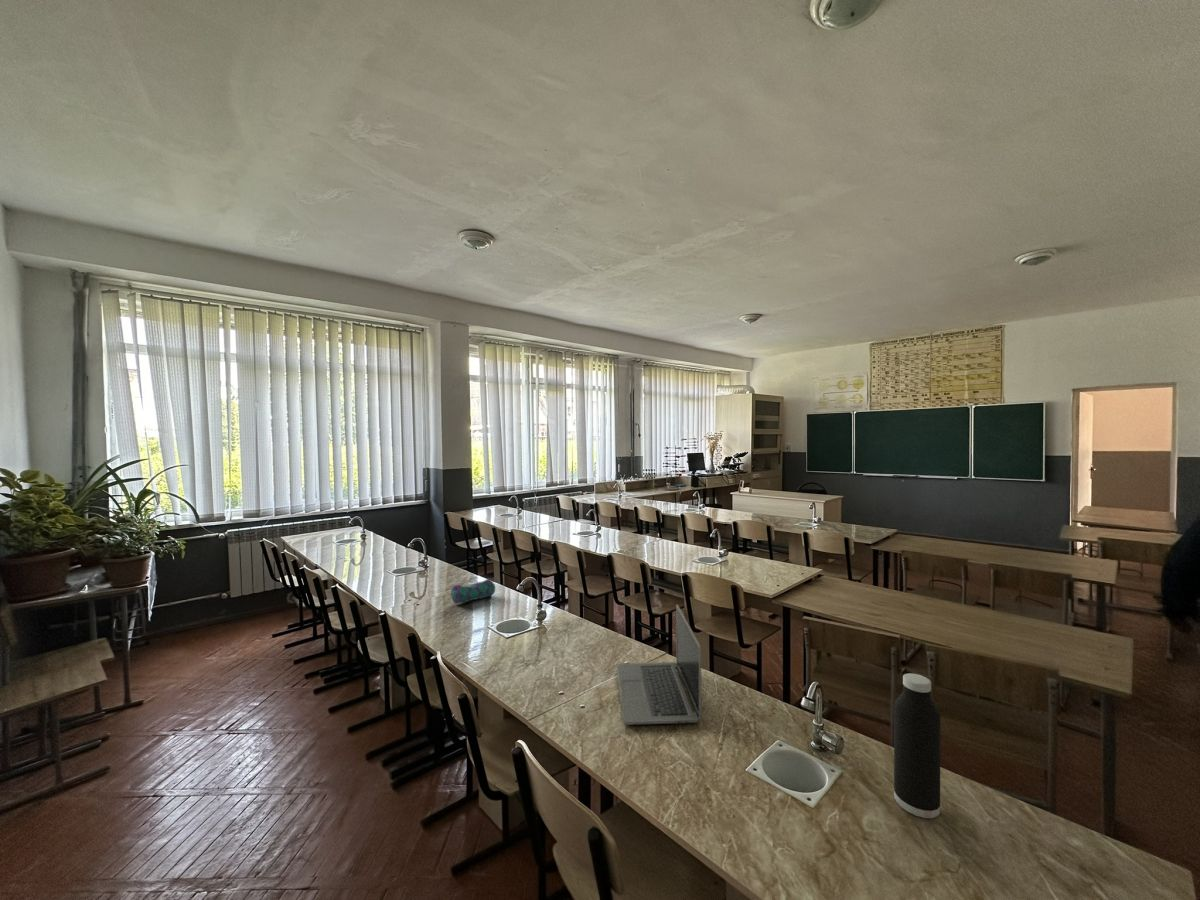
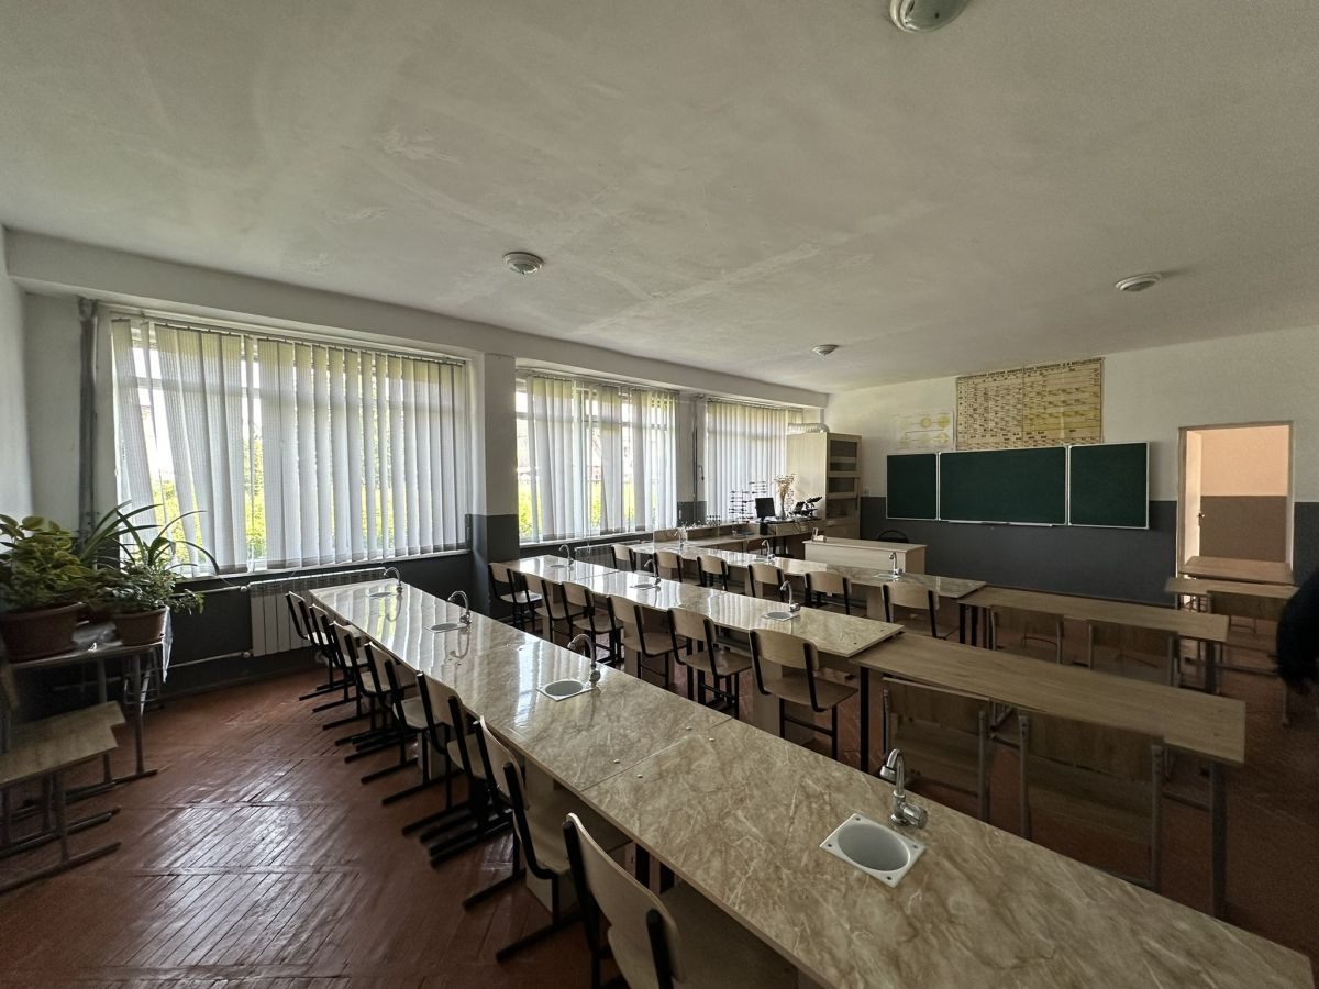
- laptop (654, 663)
- pencil case (473, 590)
- water bottle (916, 741)
